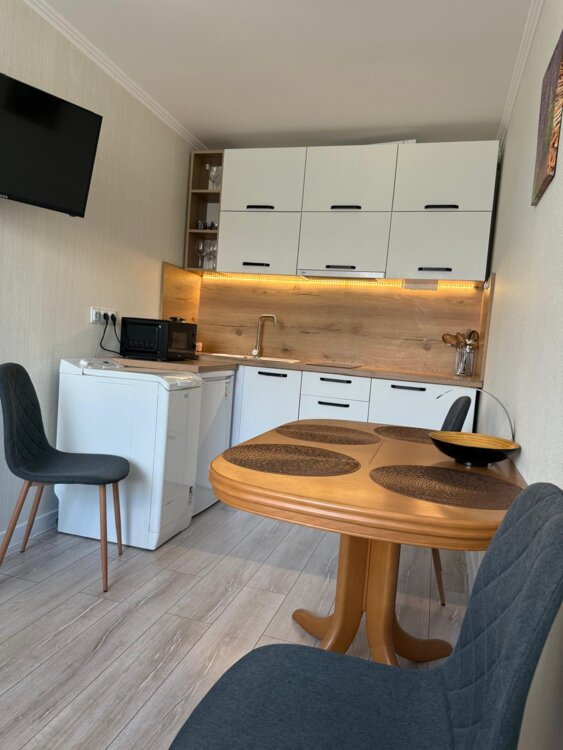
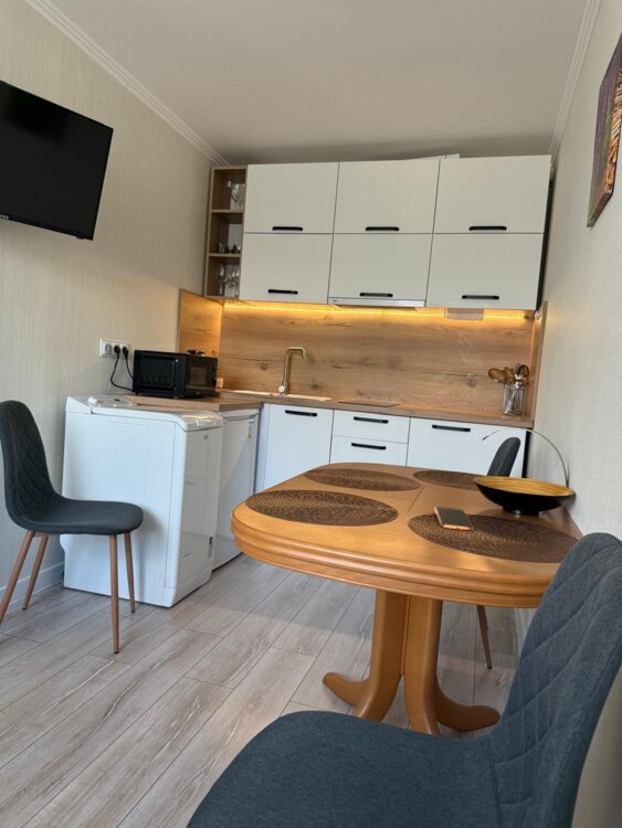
+ smartphone (452, 518)
